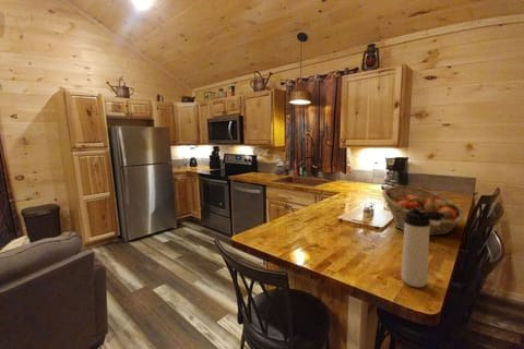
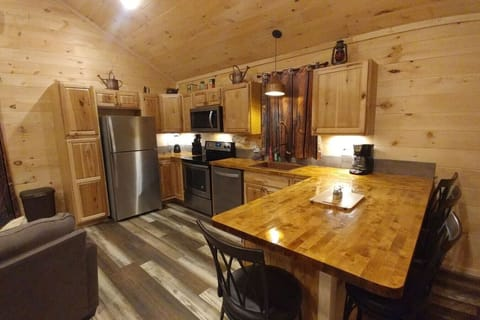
- thermos bottle (421, 248)
- fruit basket (420, 207)
